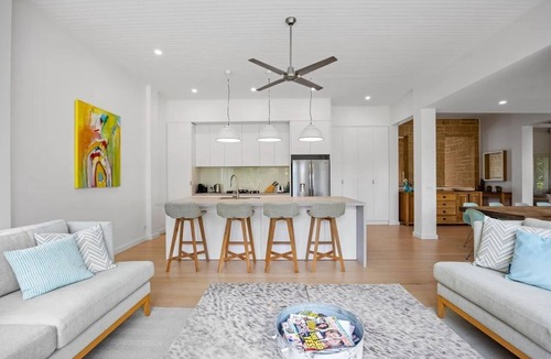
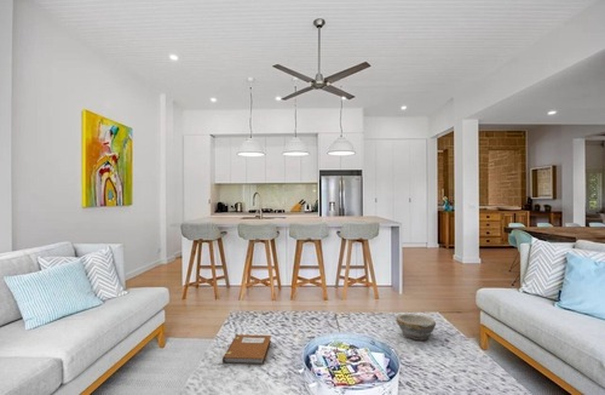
+ bowl (415, 326)
+ notebook (248, 348)
